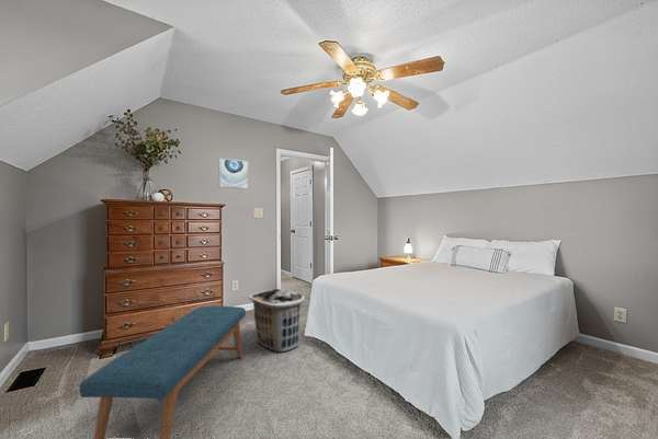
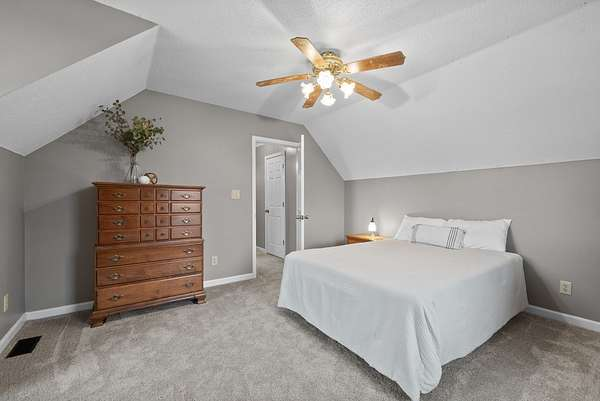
- wall art (234, 174)
- clothes hamper (276, 314)
- bench (186, 361)
